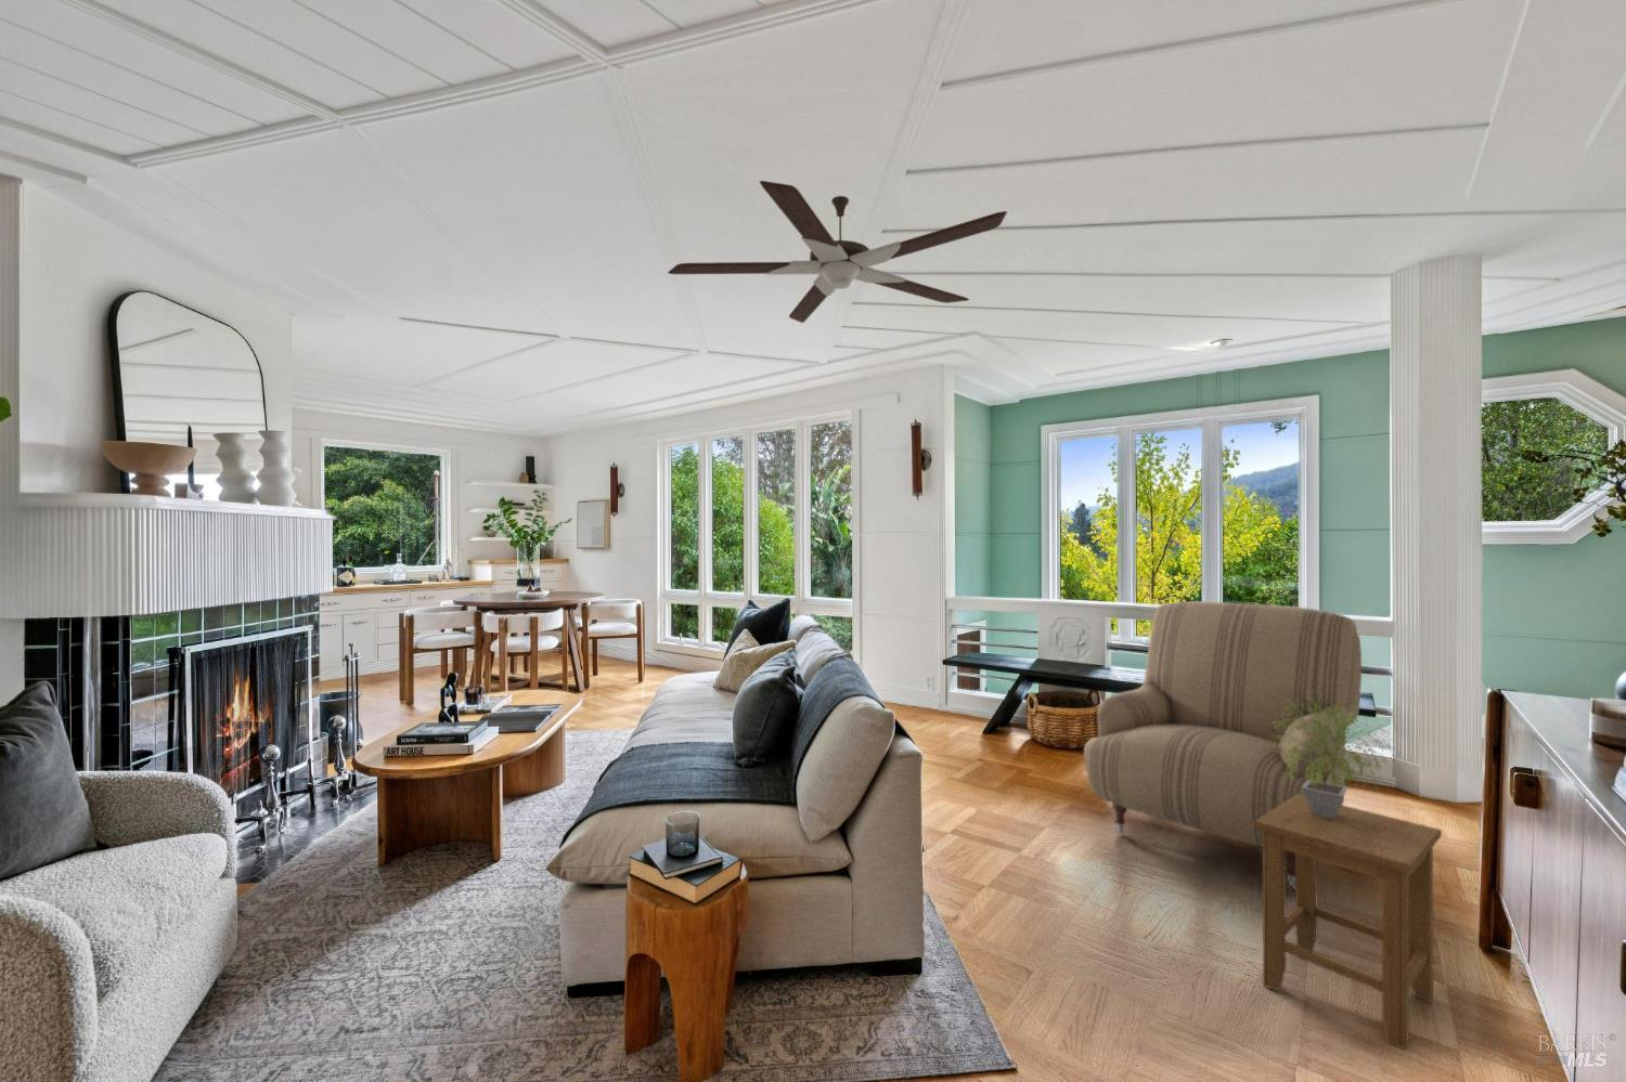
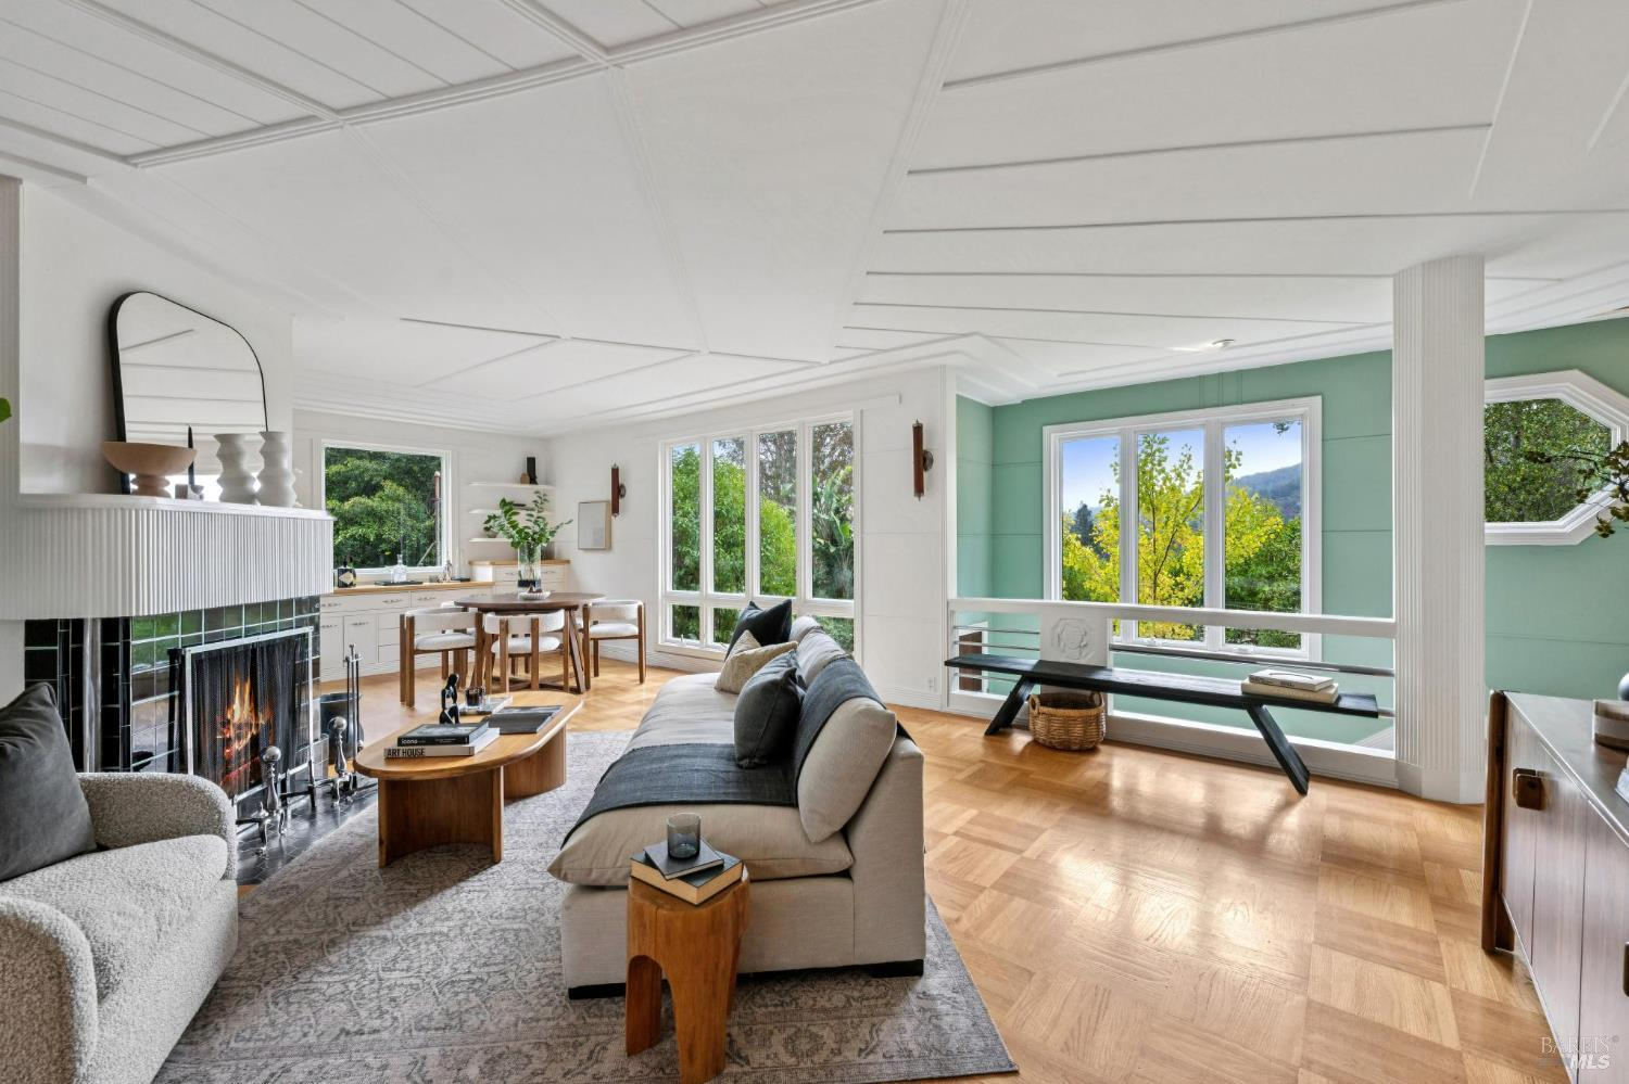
- stool (1342, 915)
- chair (1220, 723)
- potted plant (1332, 754)
- ceiling fan (826, 244)
